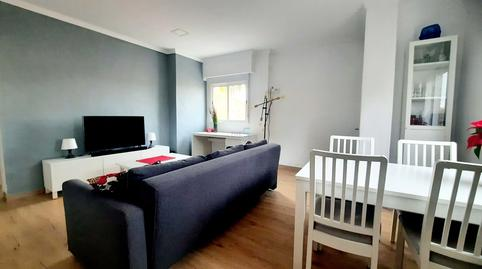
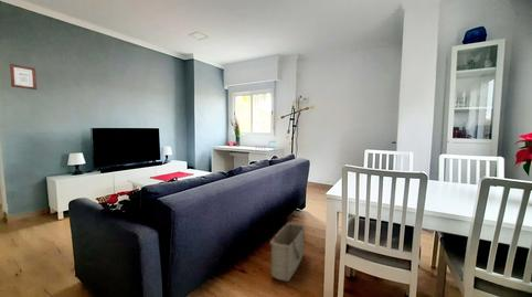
+ basket (288, 248)
+ picture frame (23, 77)
